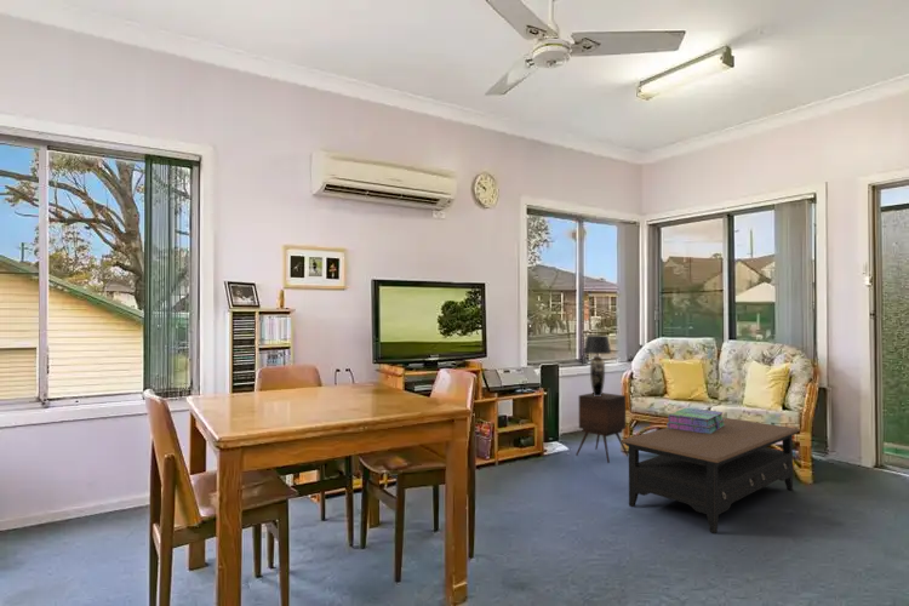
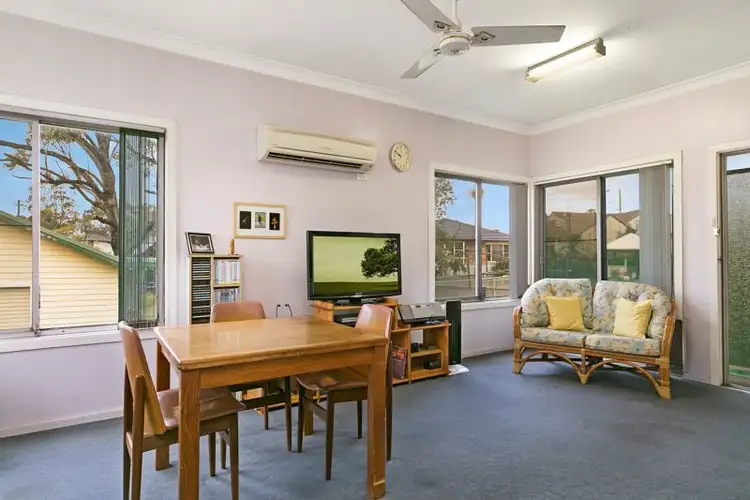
- stack of books (696, 419)
- table lamp (596, 365)
- coffee table (714, 464)
- side table (601, 425)
